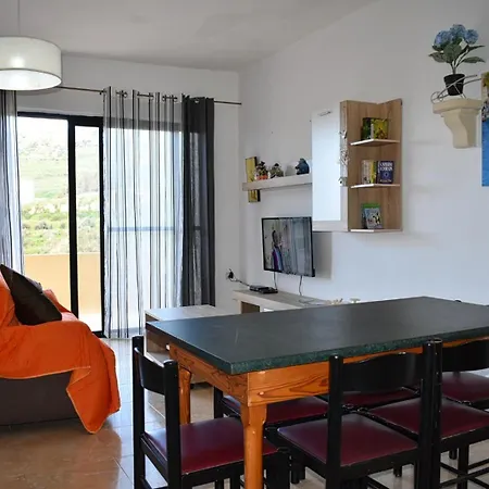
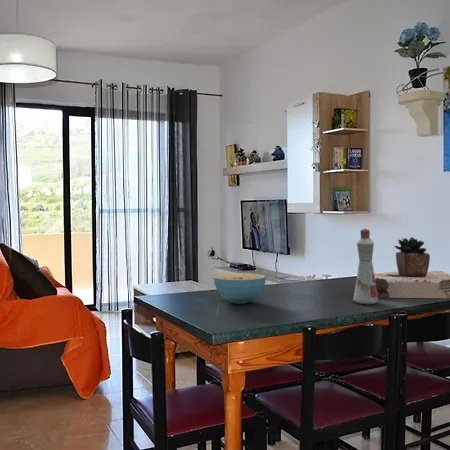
+ cereal bowl (239, 289)
+ bottle (365, 265)
+ succulent plant (408, 264)
